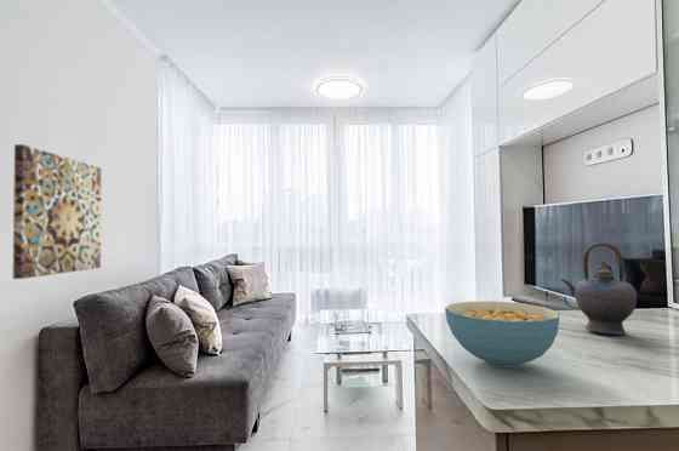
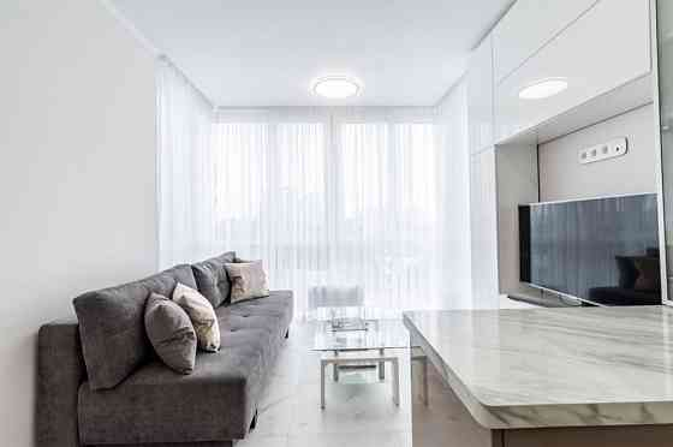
- wall art (63, 215)
- cereal bowl (500, 336)
- teapot (597, 286)
